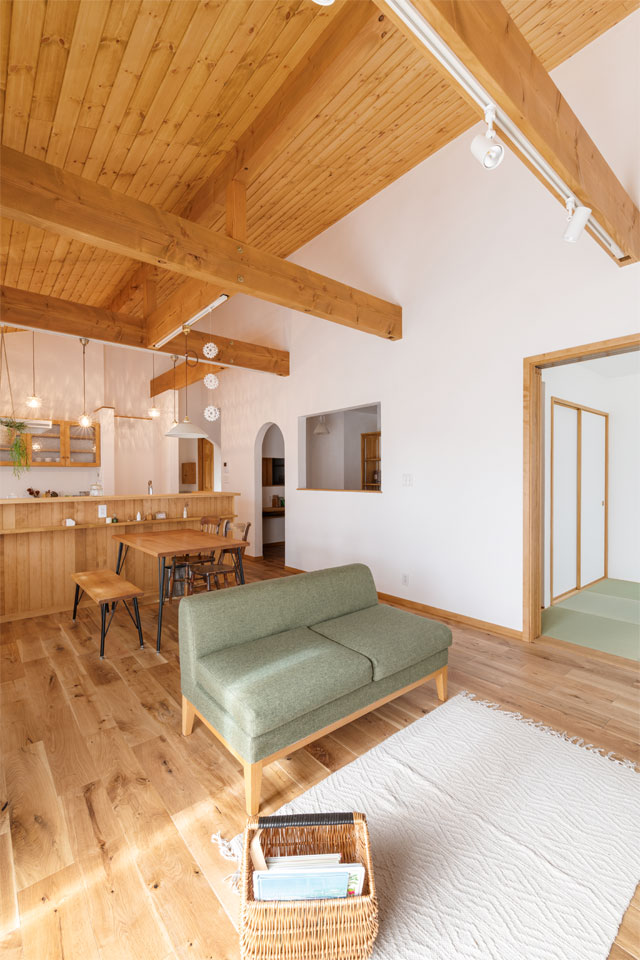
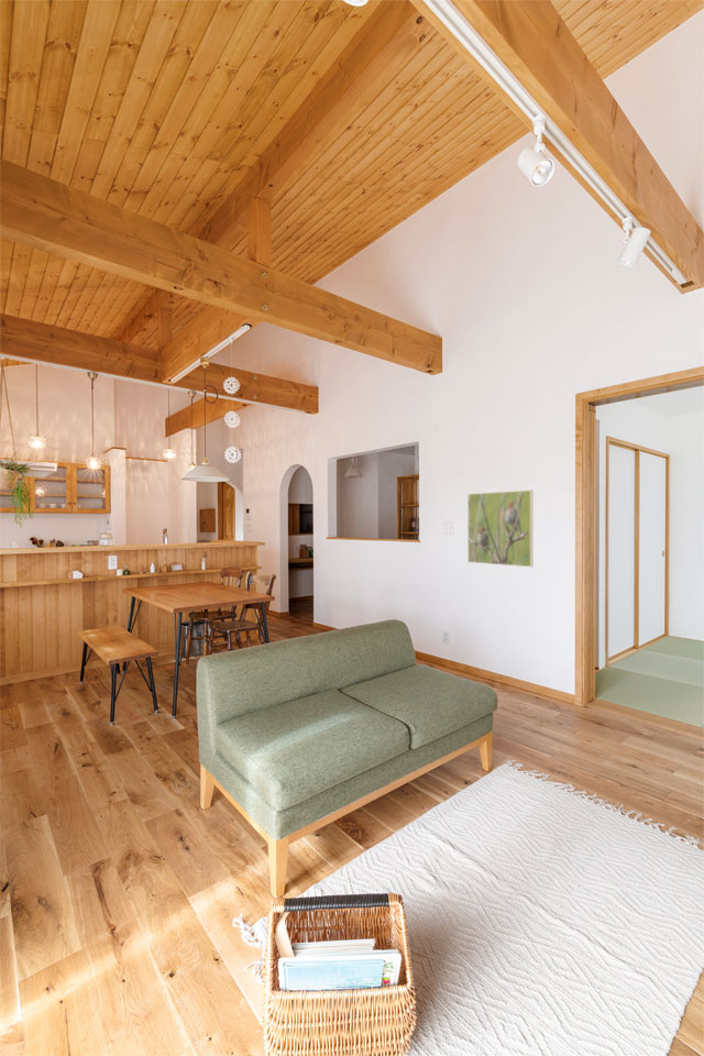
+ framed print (498, 528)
